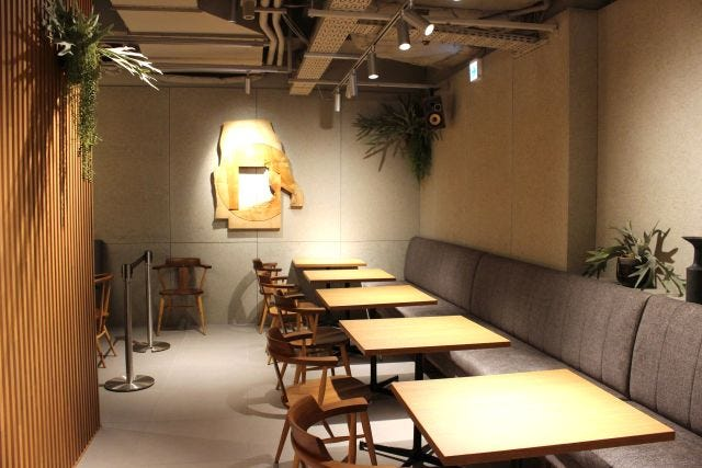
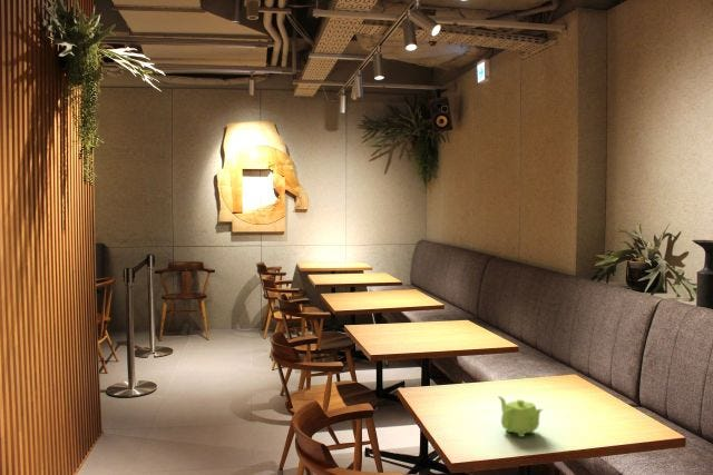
+ teapot (519, 415)
